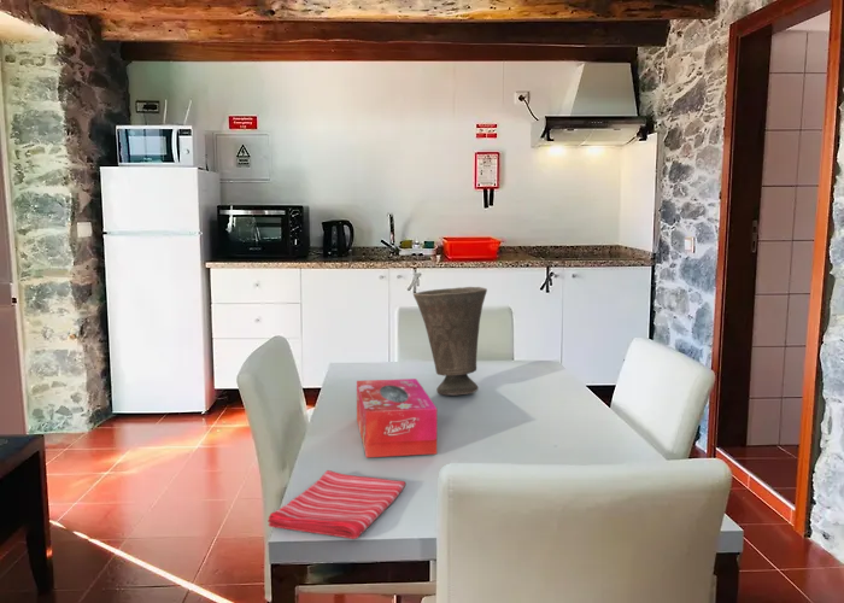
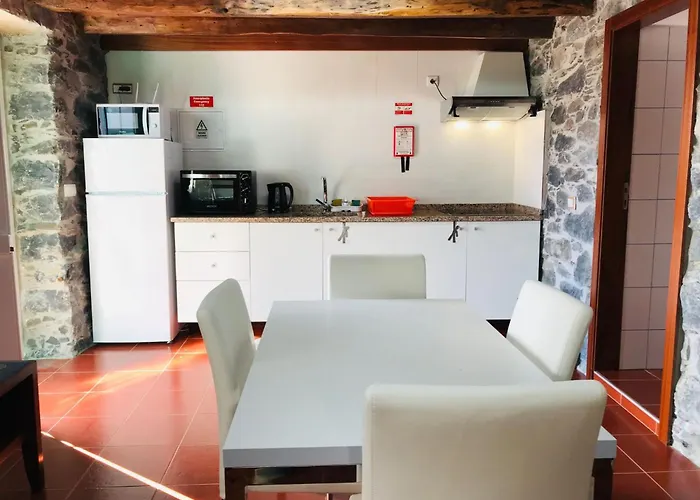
- tissue box (393, 414)
- dish towel (340, 500)
- vase (449, 340)
